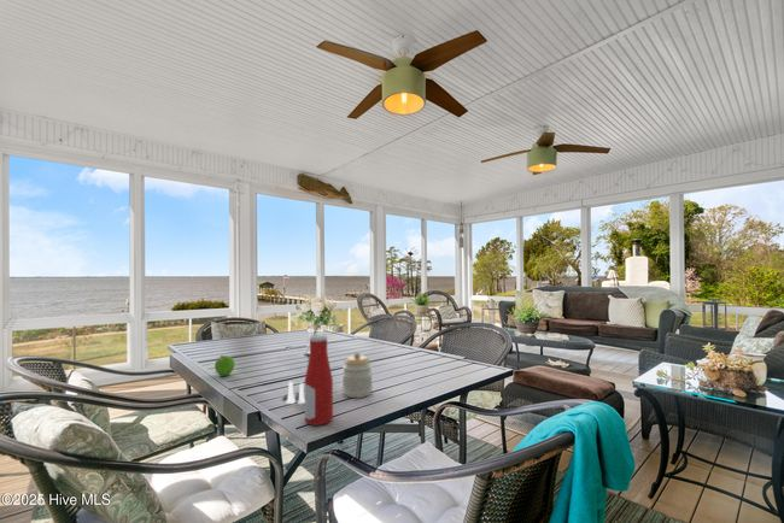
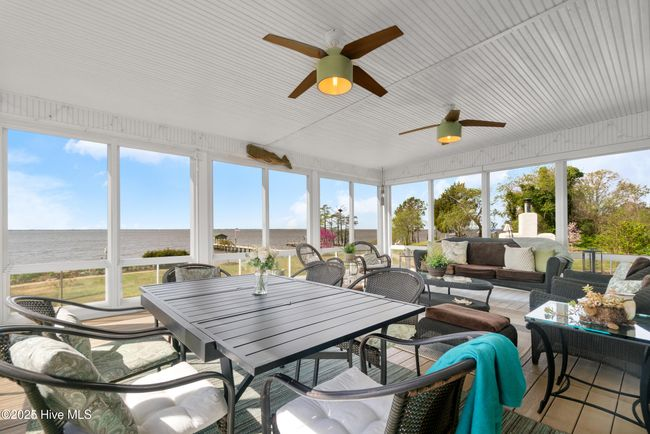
- jar (357, 372)
- bottle (318, 377)
- fruit (224, 364)
- salt and pepper shaker set (298, 392)
